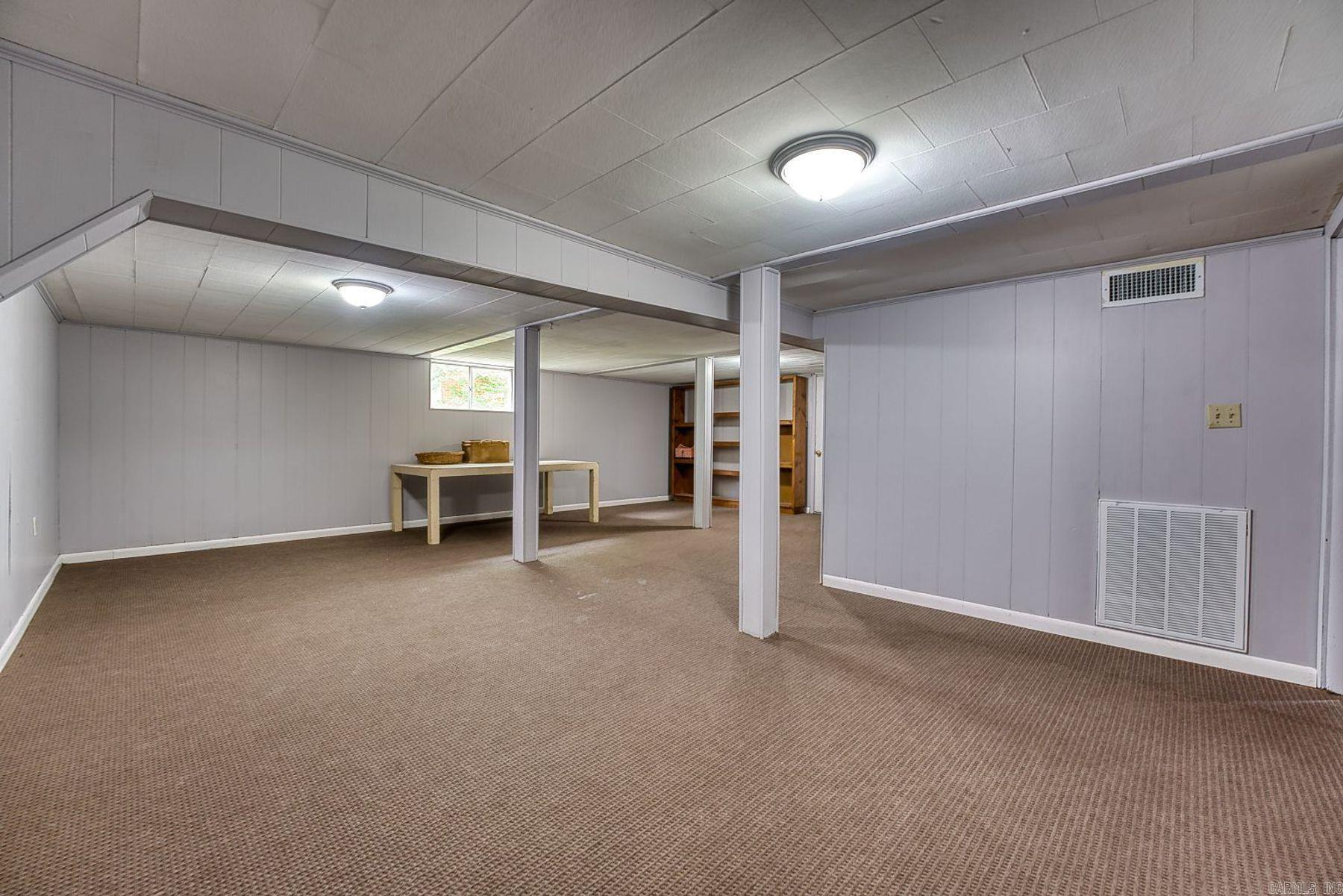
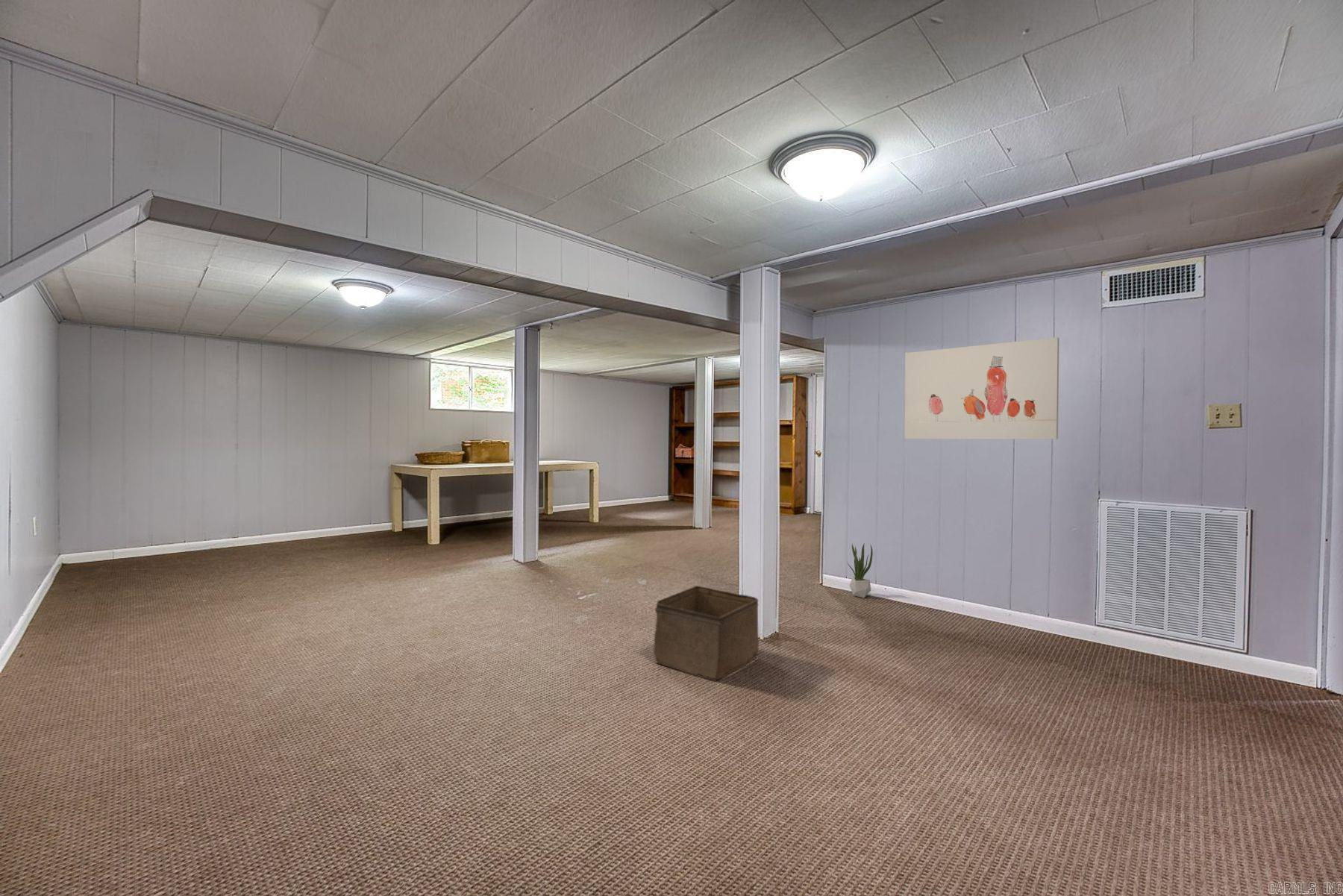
+ storage bin (706, 629)
+ wall art (975, 392)
+ potted plant (861, 569)
